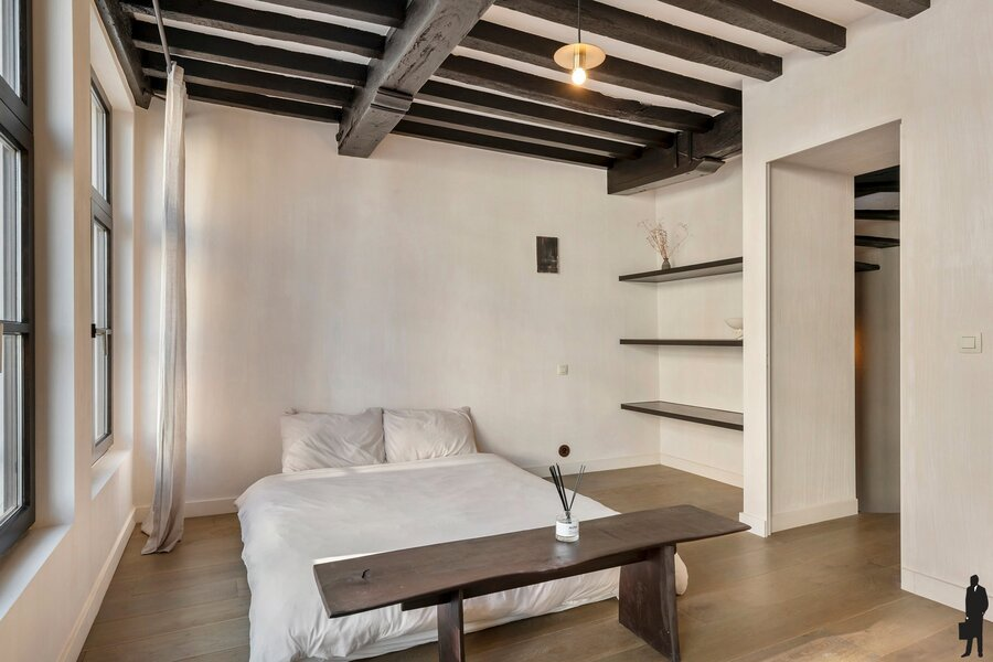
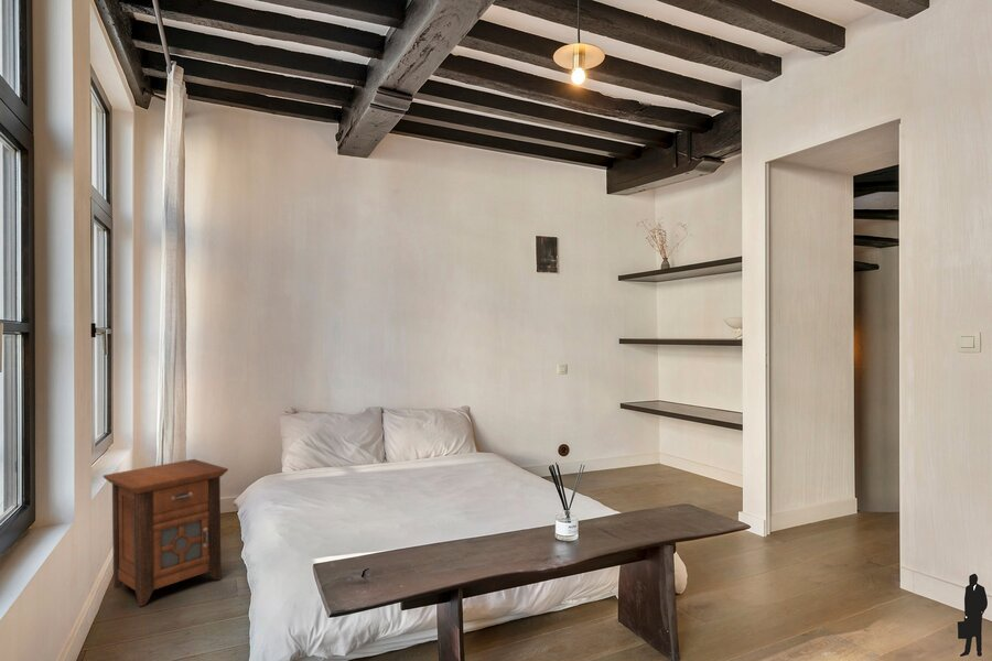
+ nightstand (166, 527)
